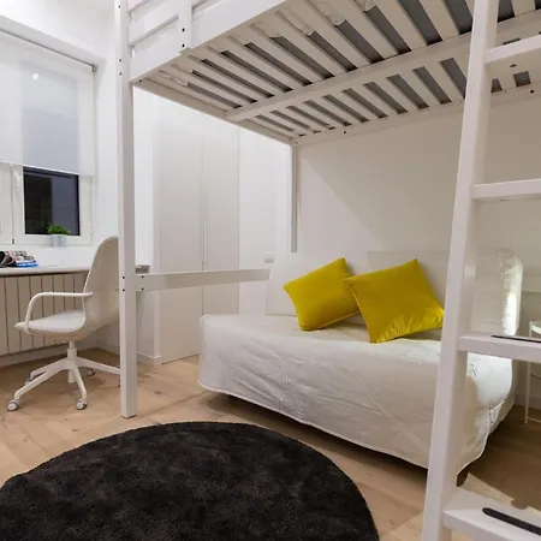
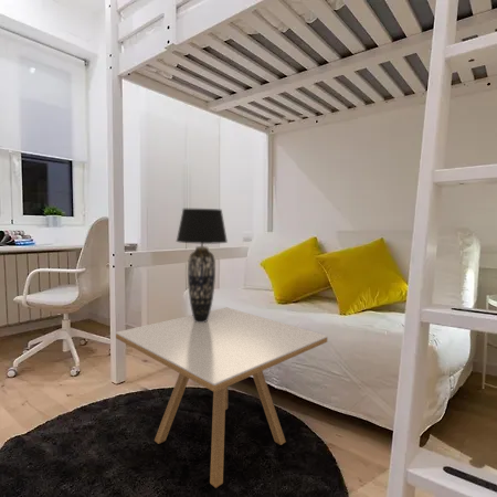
+ side table (221, 388)
+ table lamp (201, 265)
